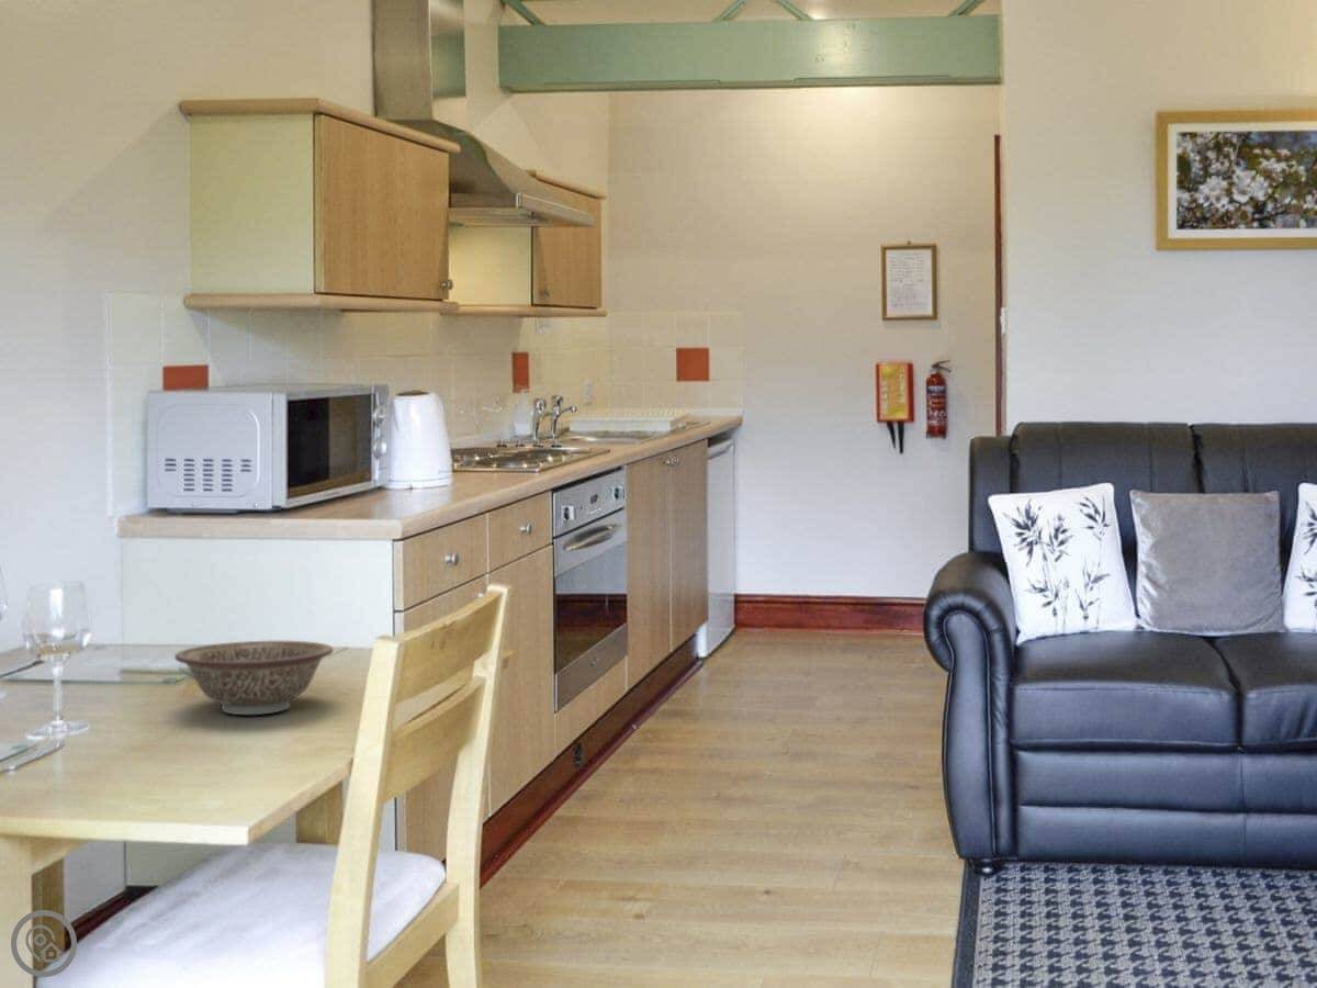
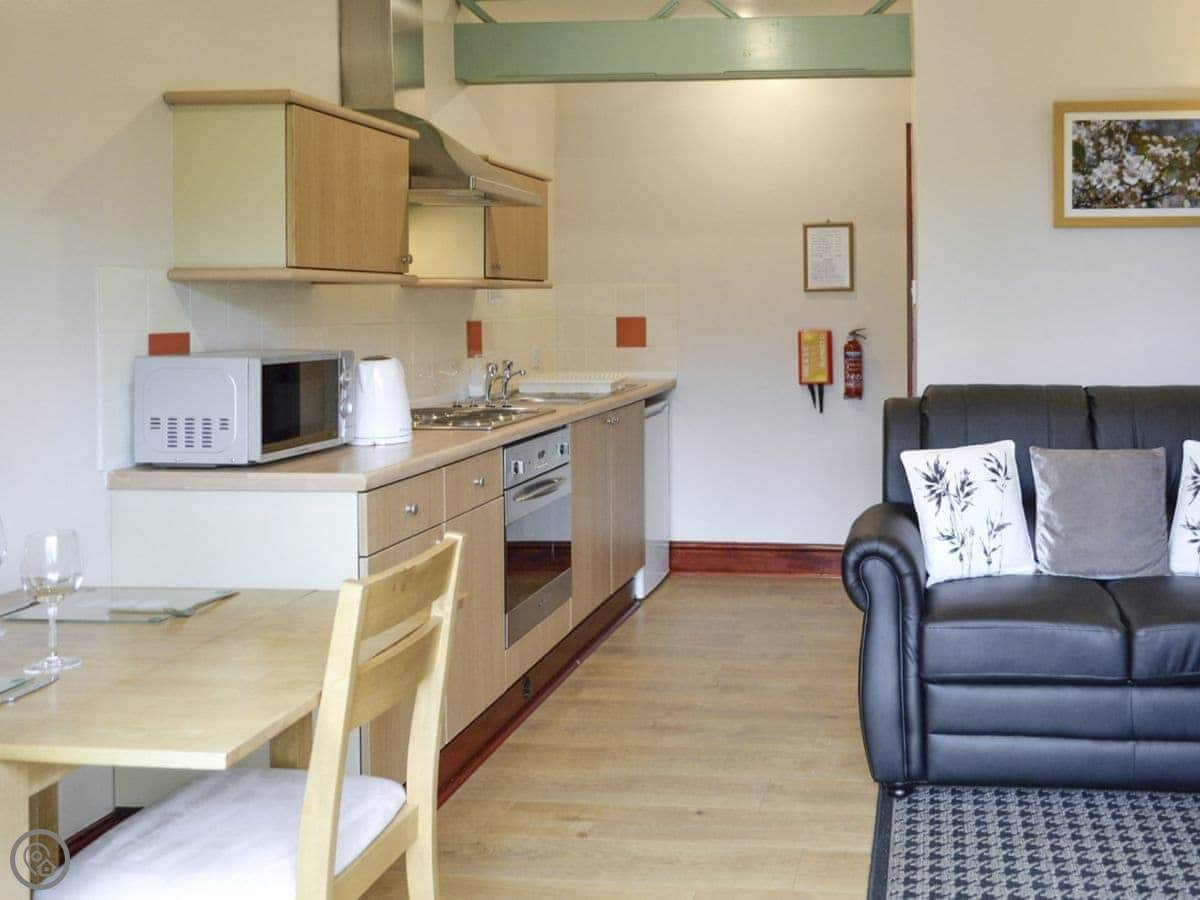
- decorative bowl (255, 680)
